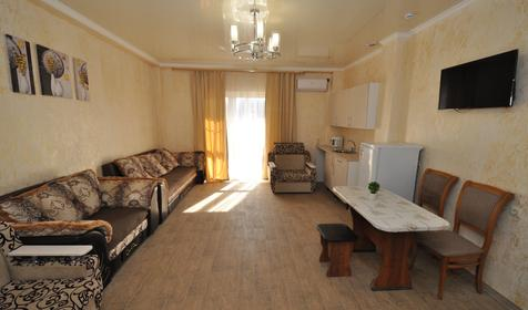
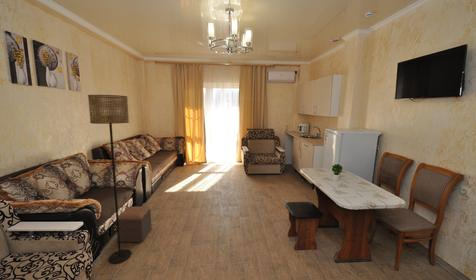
+ floor lamp (114, 180)
+ footstool (134, 223)
